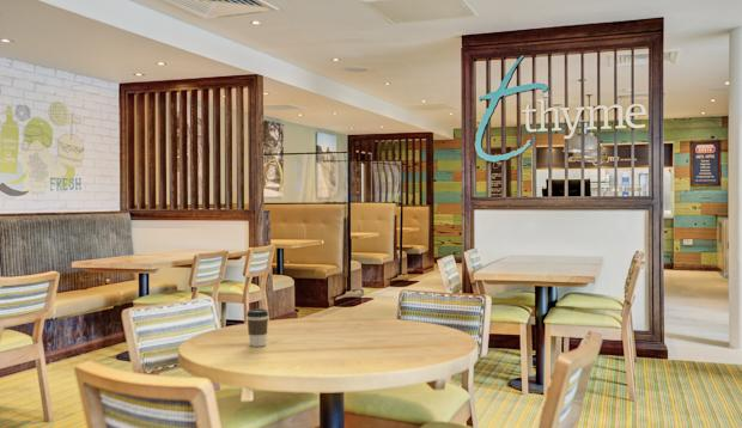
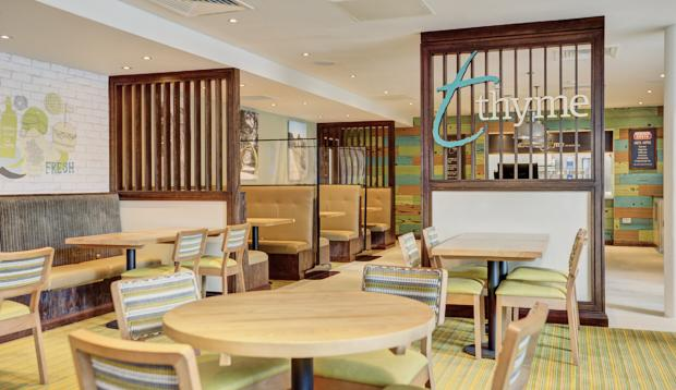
- coffee cup (257, 328)
